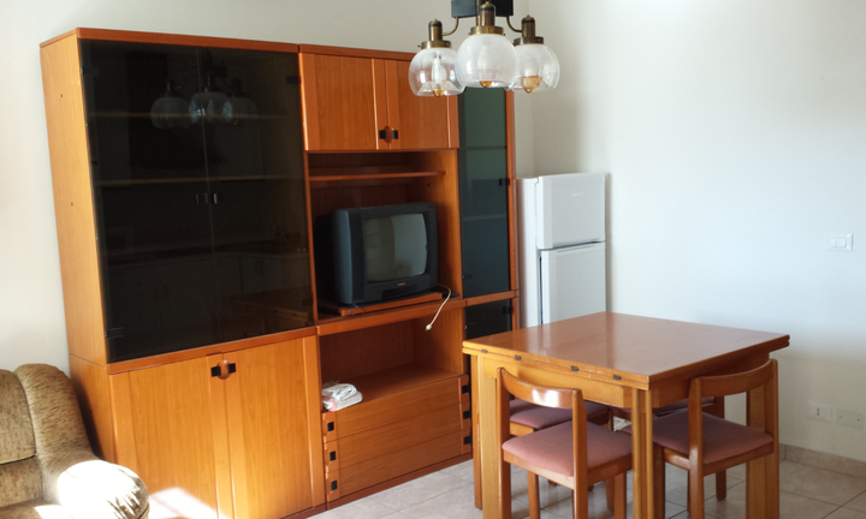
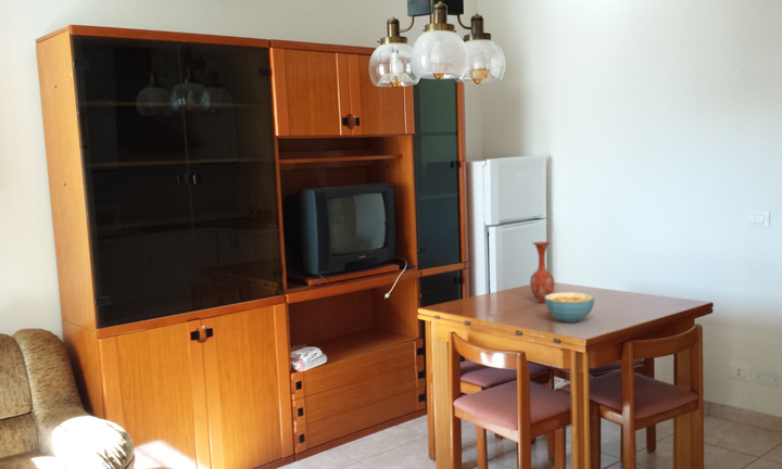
+ vase (541, 272)
+ cereal bowl (569, 308)
